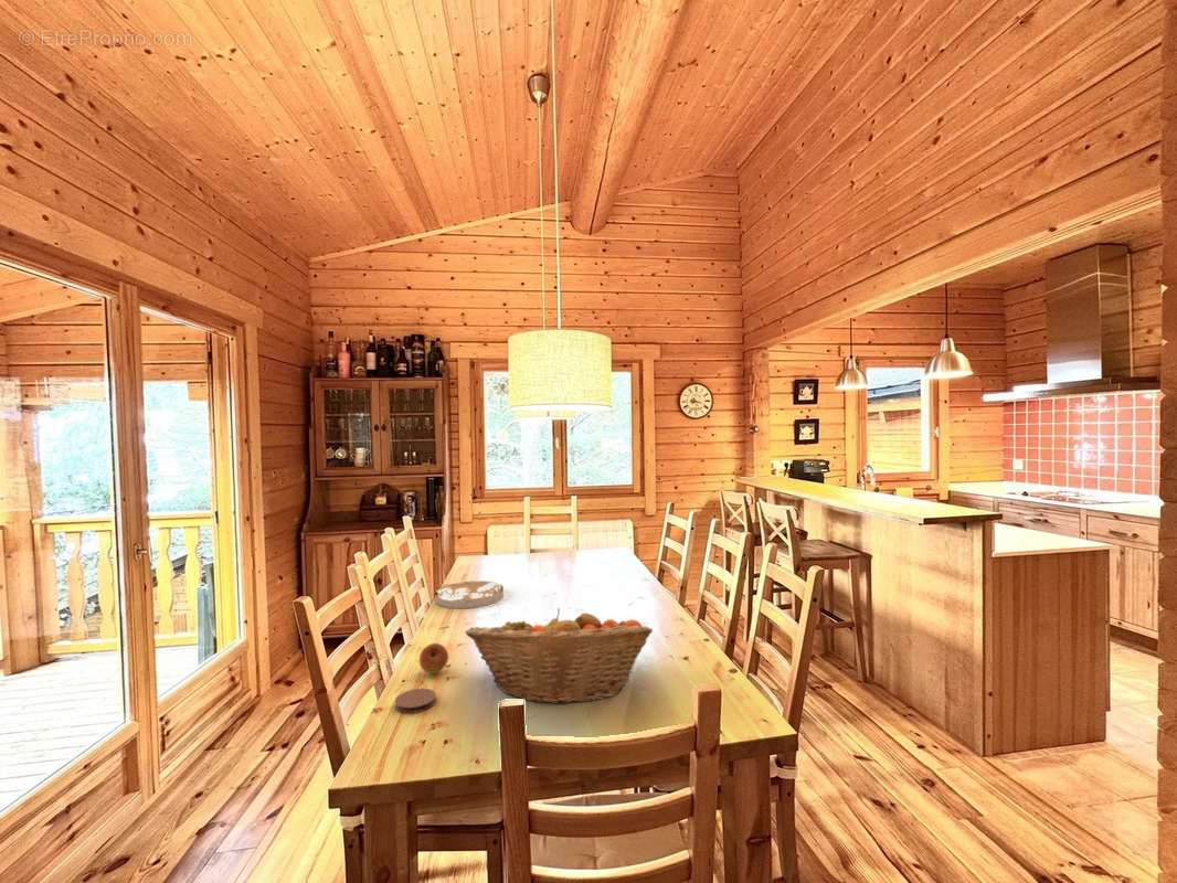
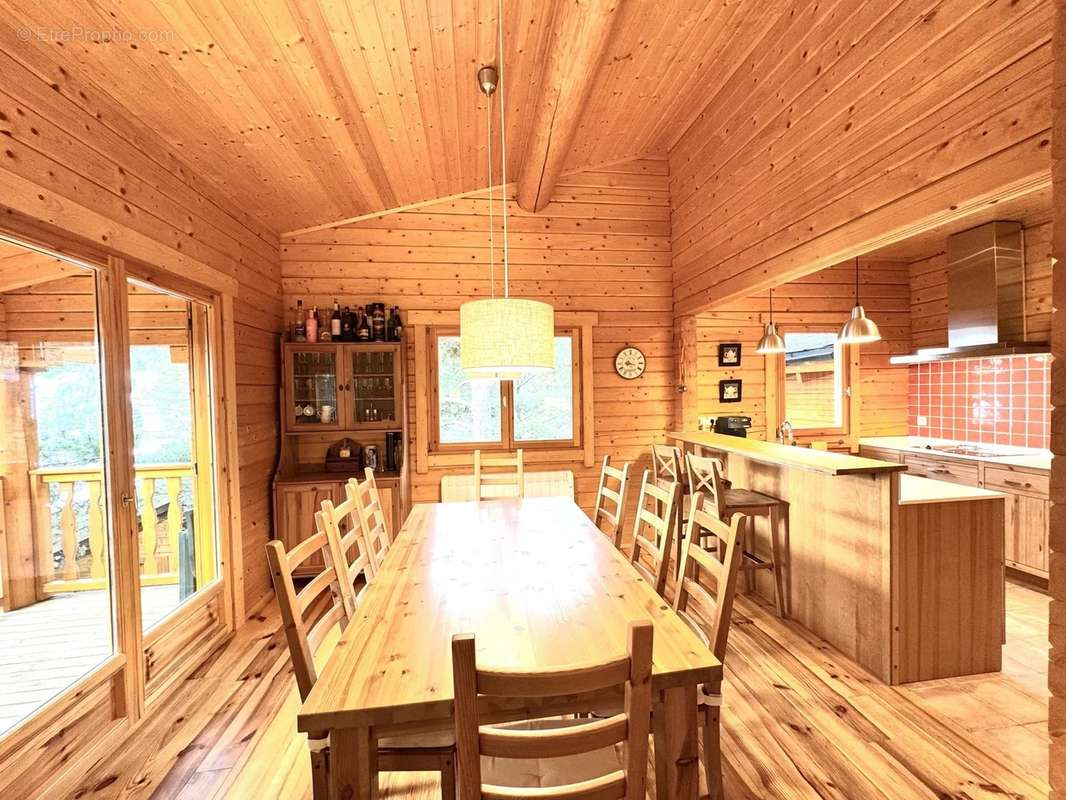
- plate (469, 594)
- coaster (415, 700)
- fruit basket (559, 645)
- fruit (434, 658)
